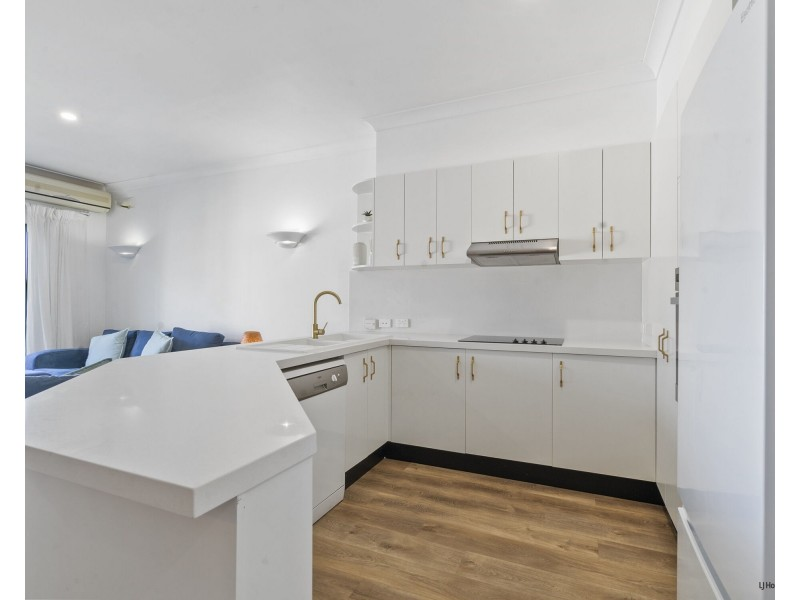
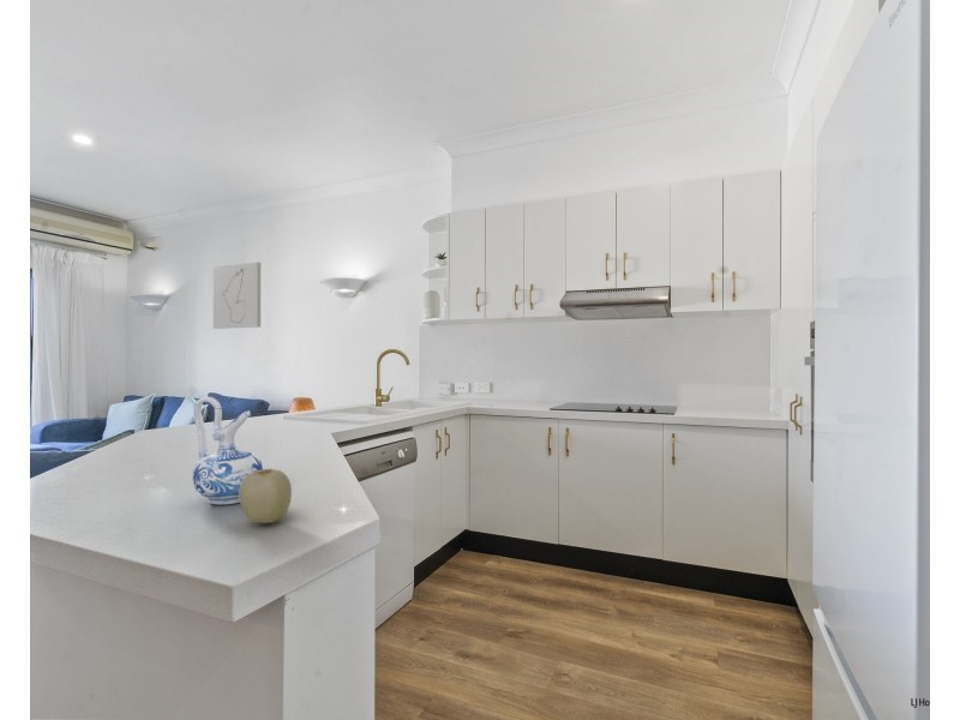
+ ceramic pitcher (228, 448)
+ wall art (236, 295)
+ fruit (265, 496)
